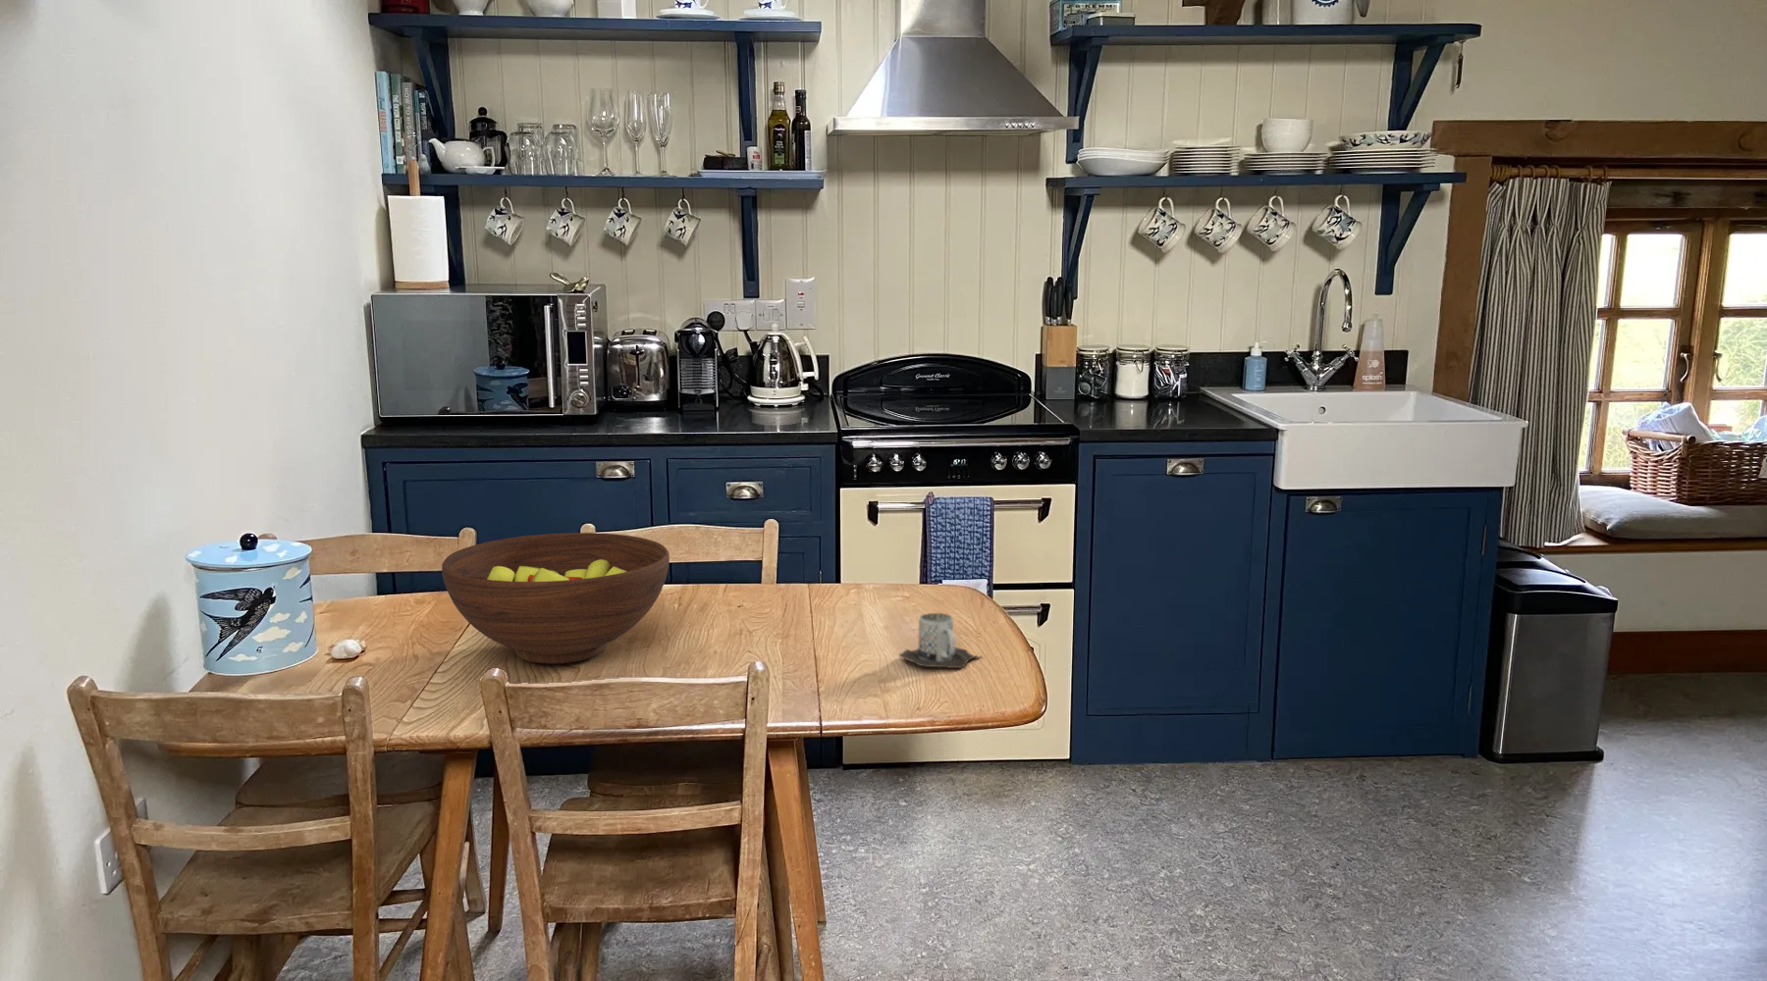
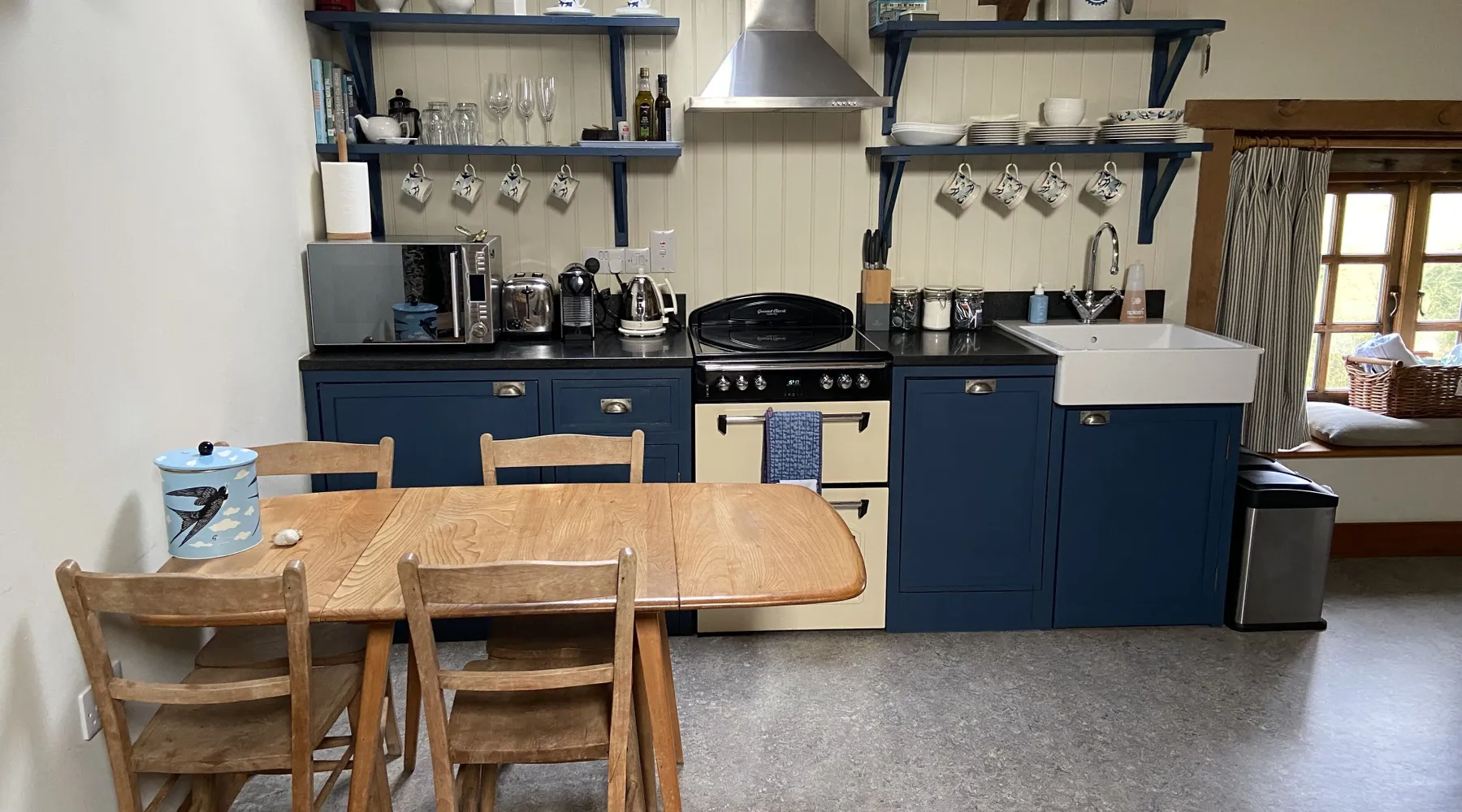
- fruit bowl (560, 604)
- mug (938, 638)
